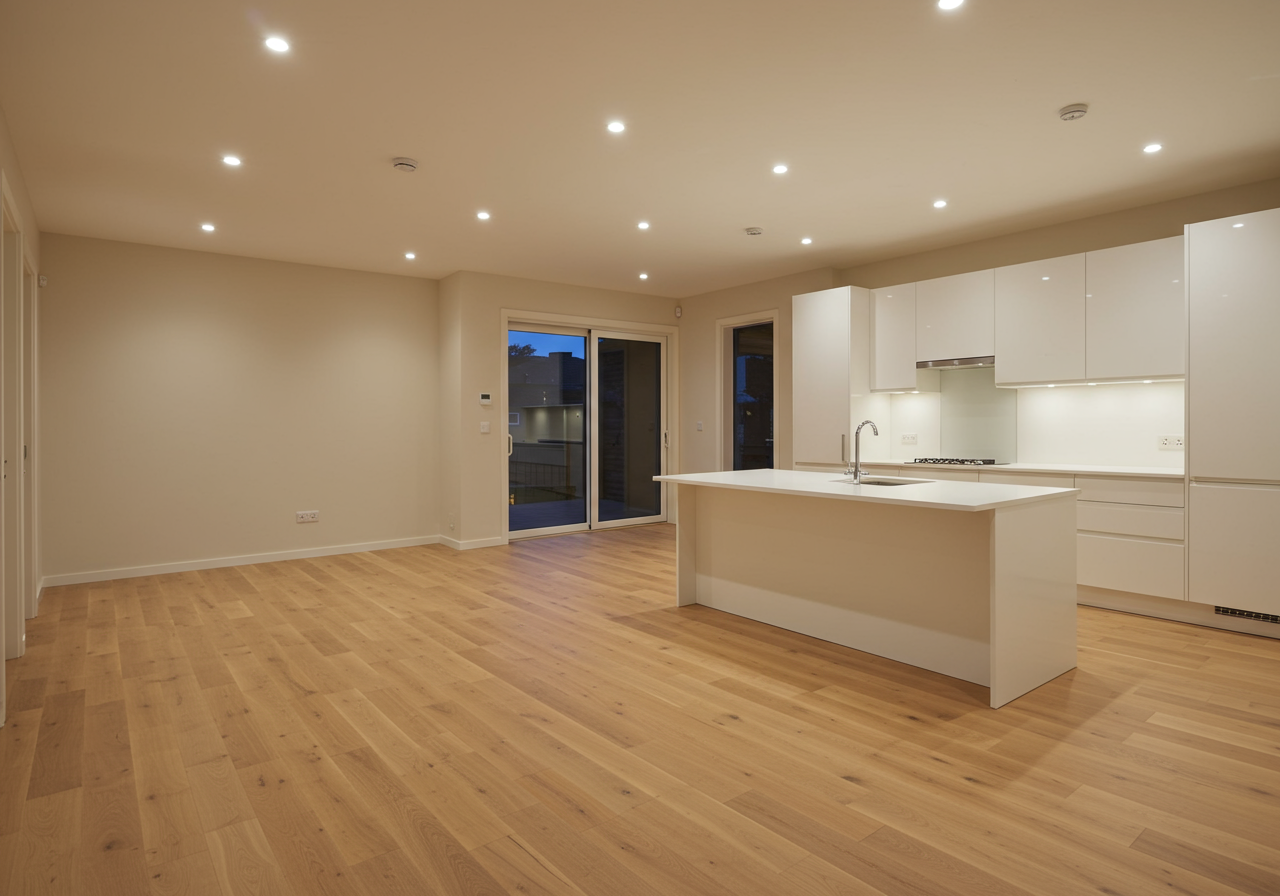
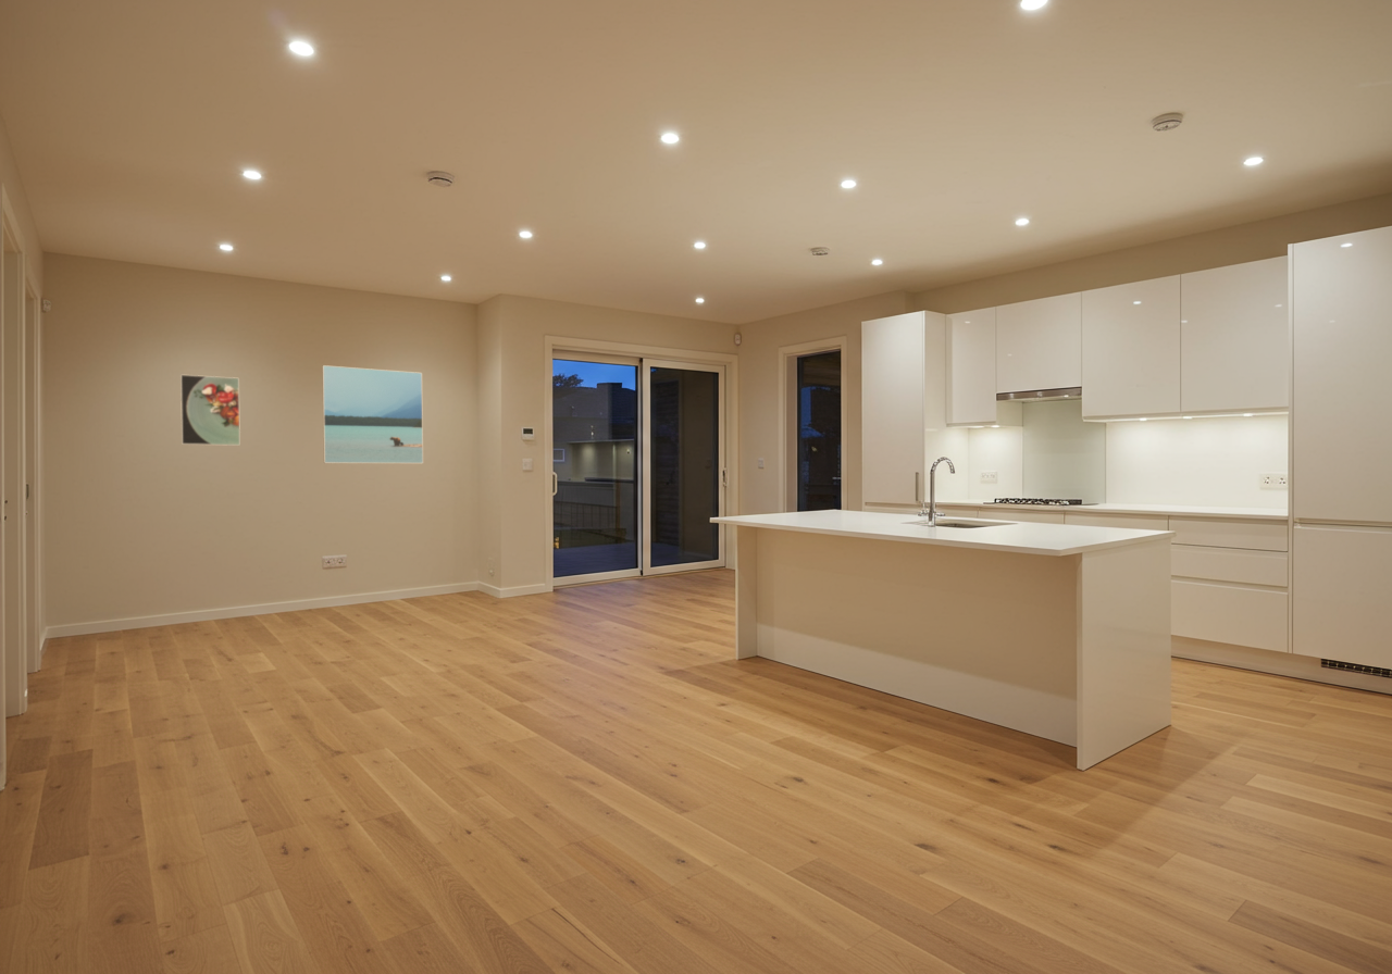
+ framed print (374, 416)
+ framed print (210, 410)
